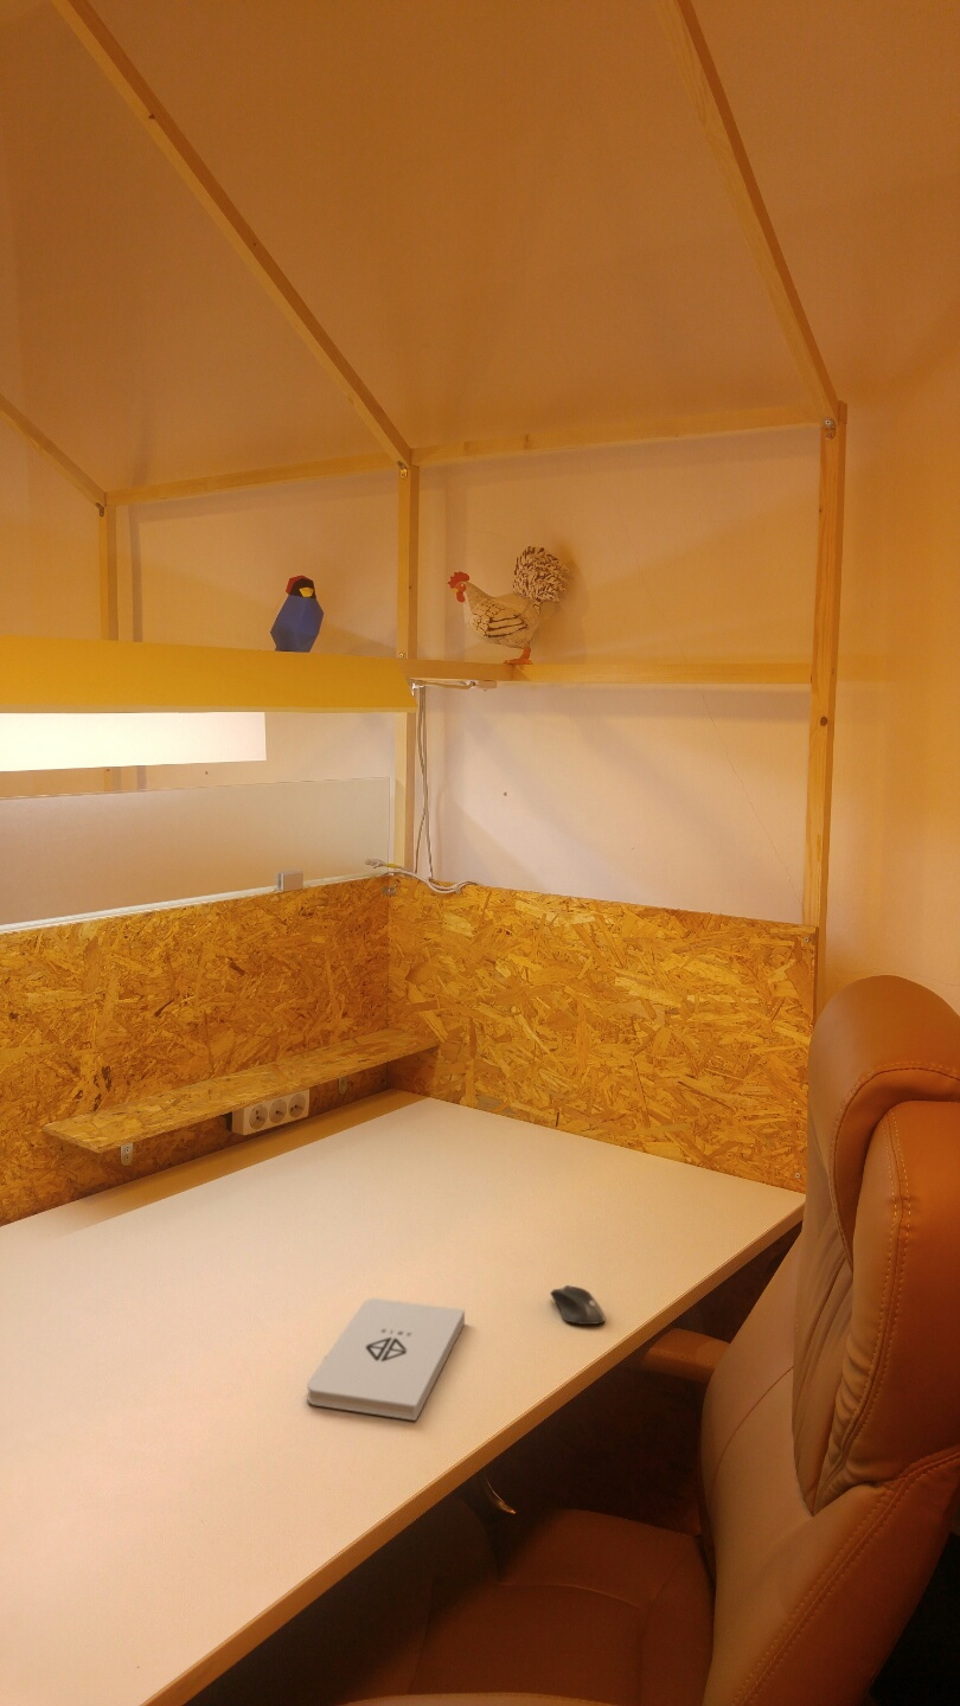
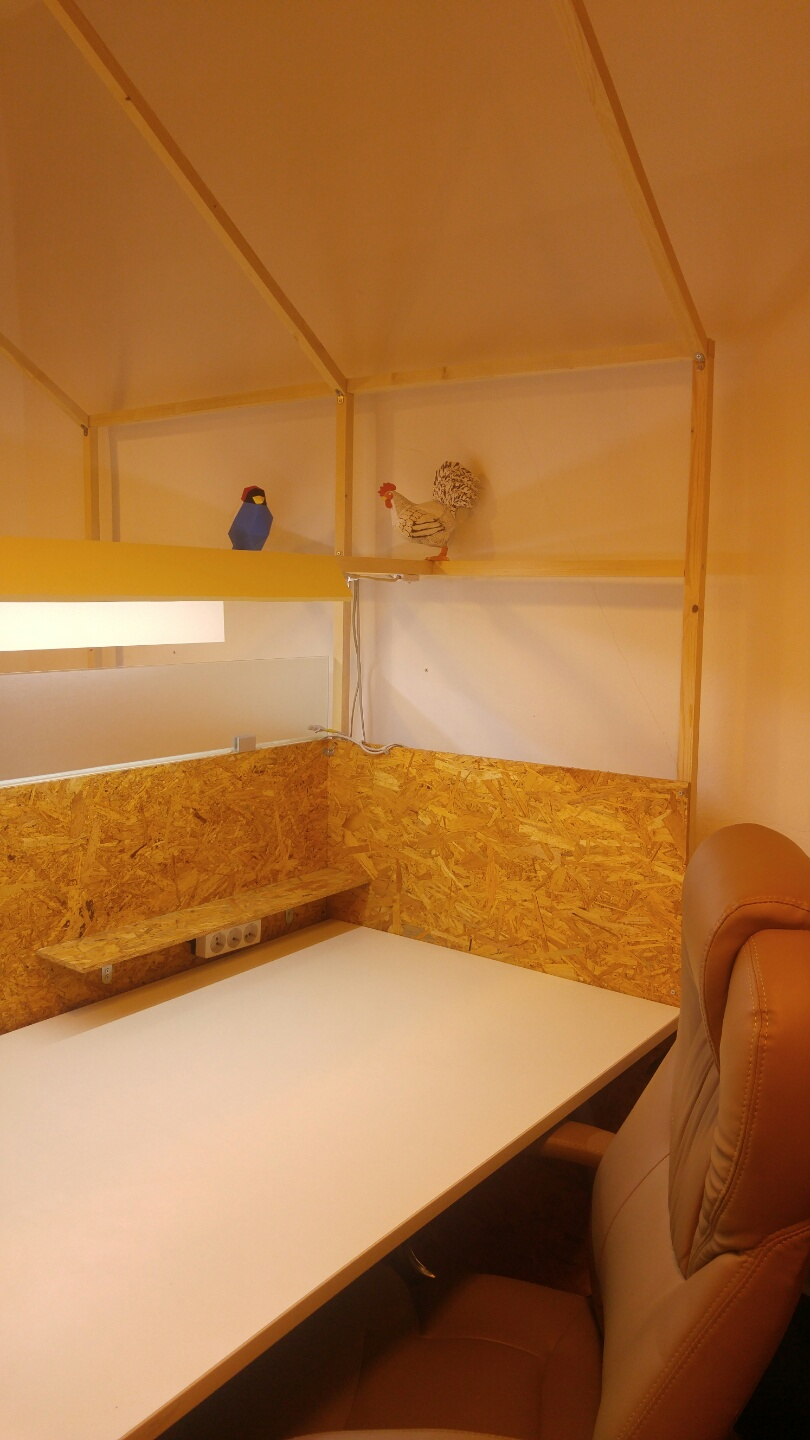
- computer mouse (576, 1300)
- notepad (389, 1353)
